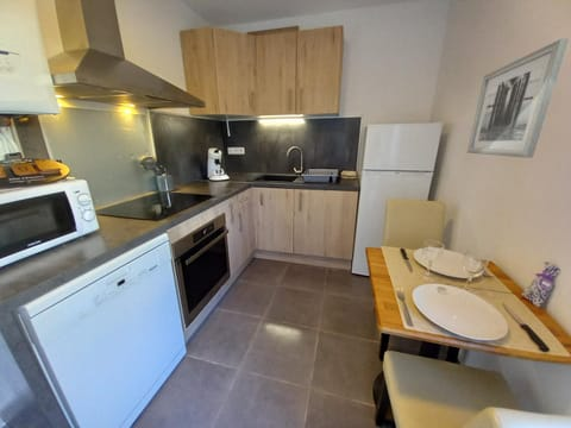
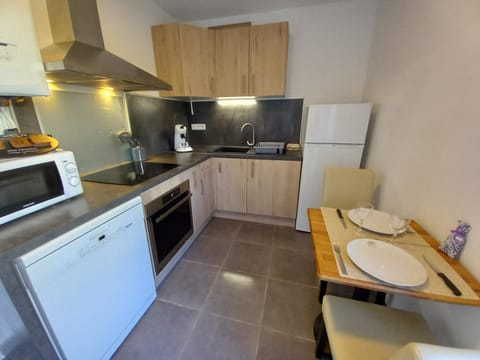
- wall art (504, 109)
